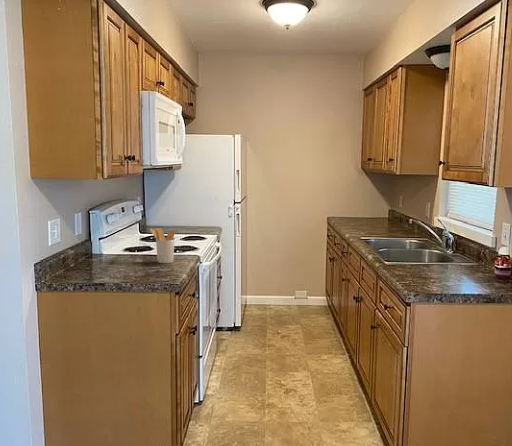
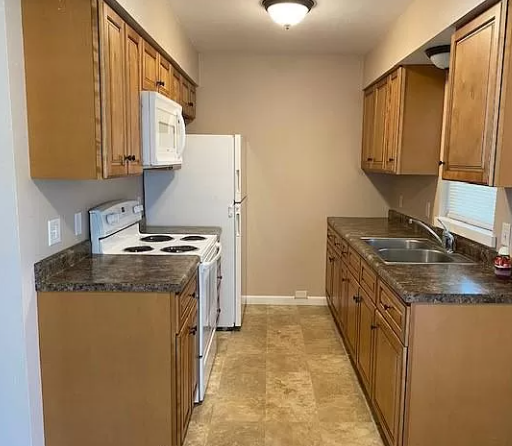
- utensil holder (162, 244)
